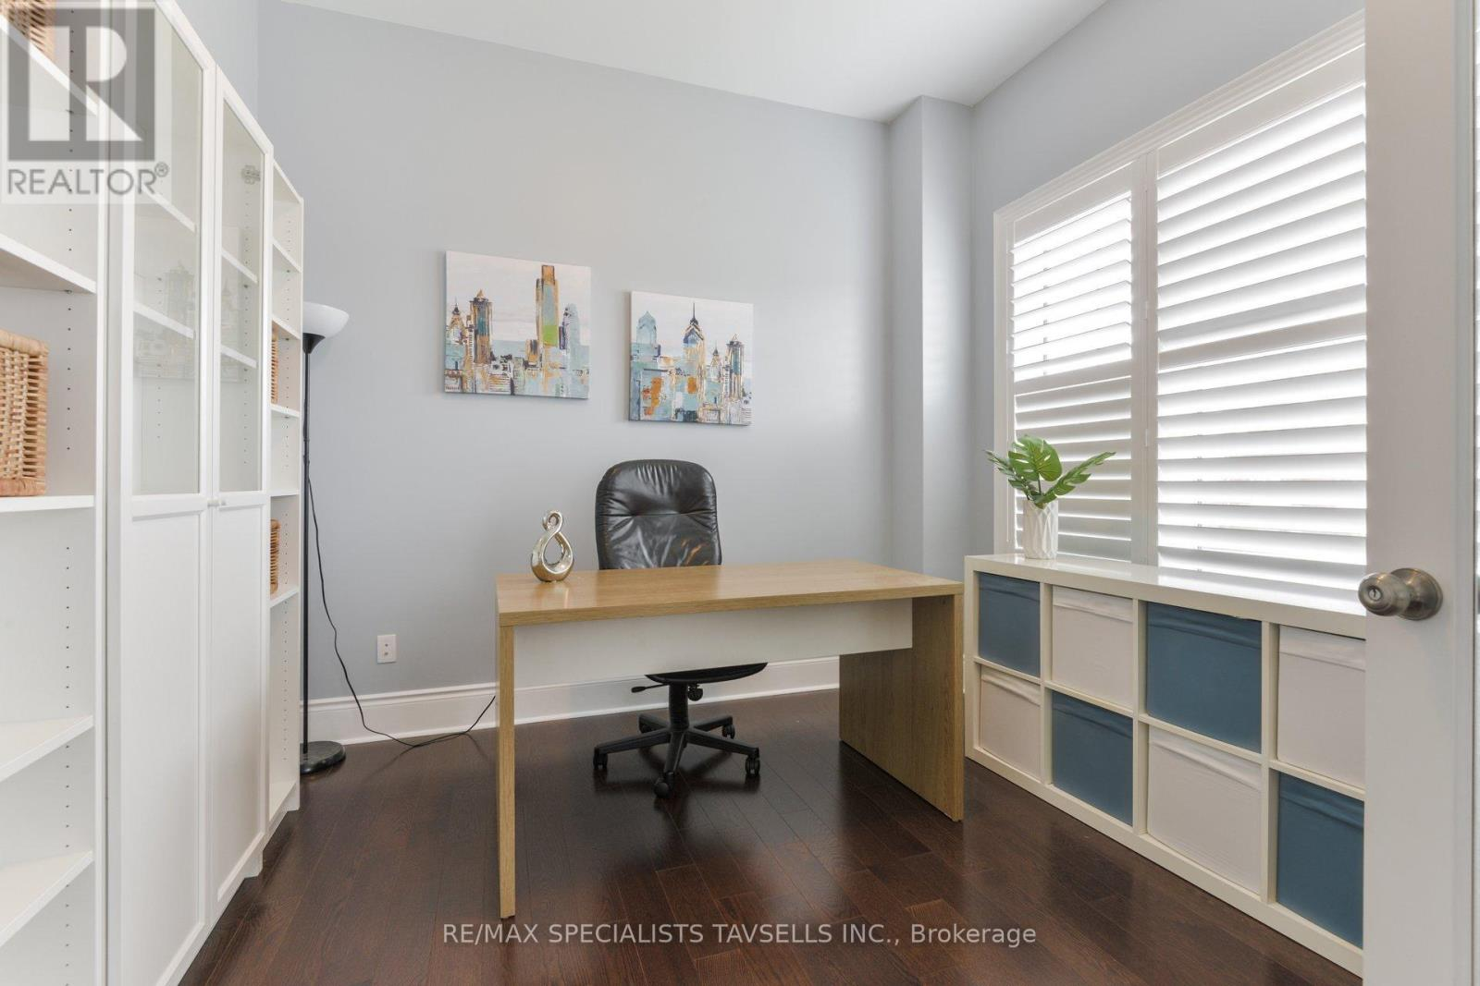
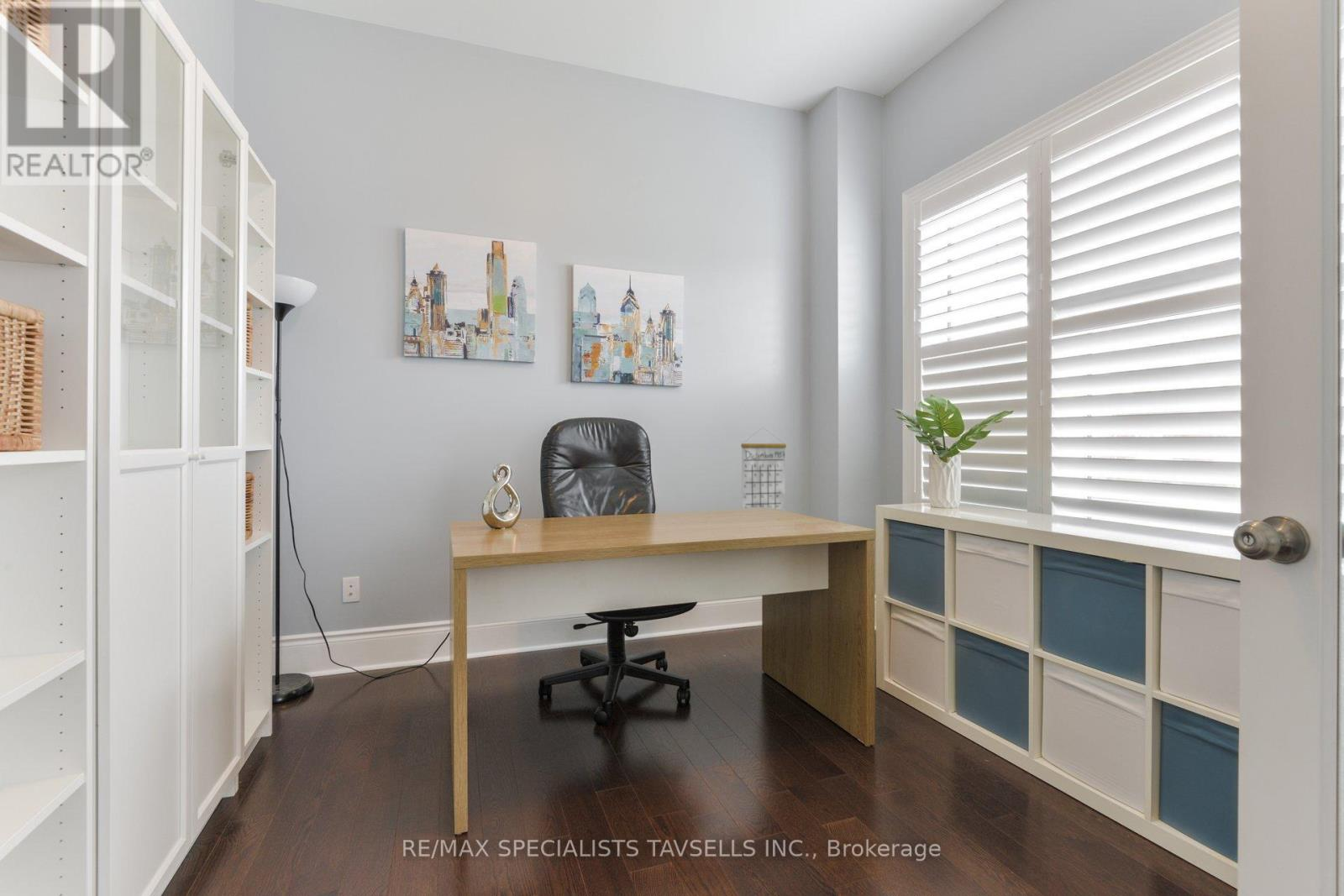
+ calendar (764, 470)
